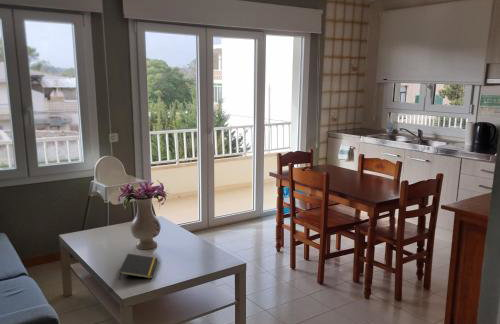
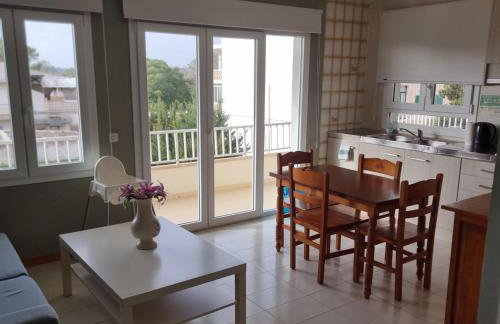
- notepad (139, 265)
